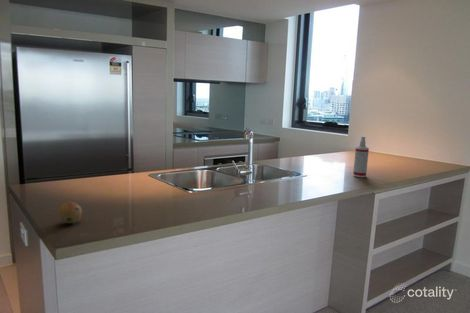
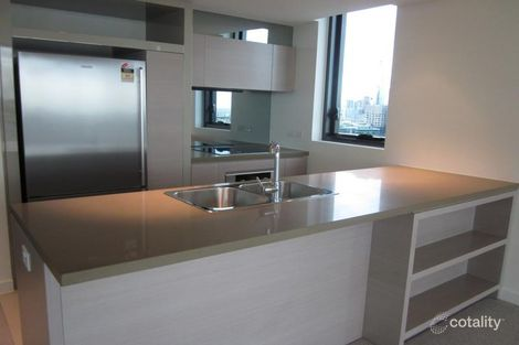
- fruit (70, 212)
- spray bottle (361, 156)
